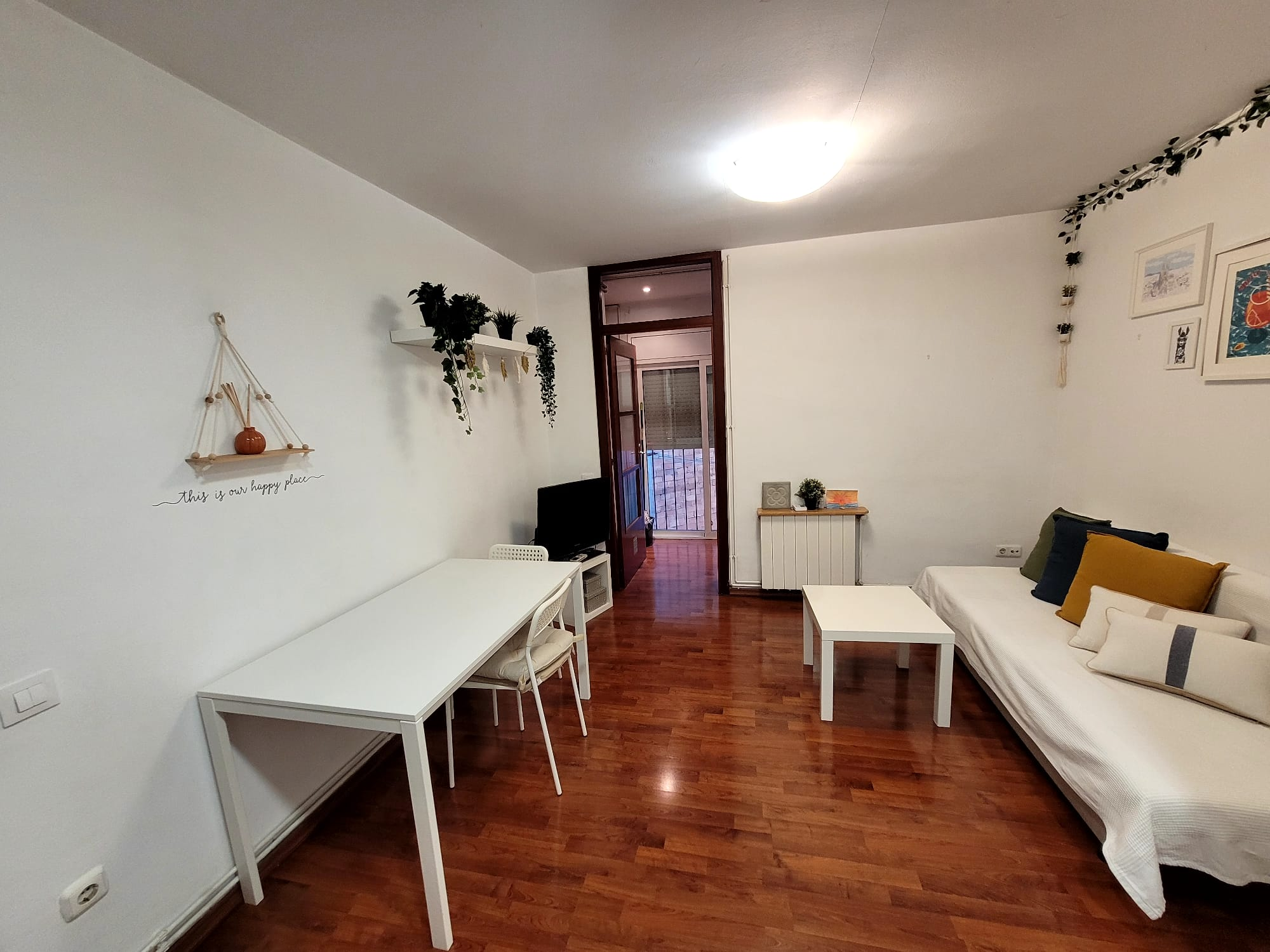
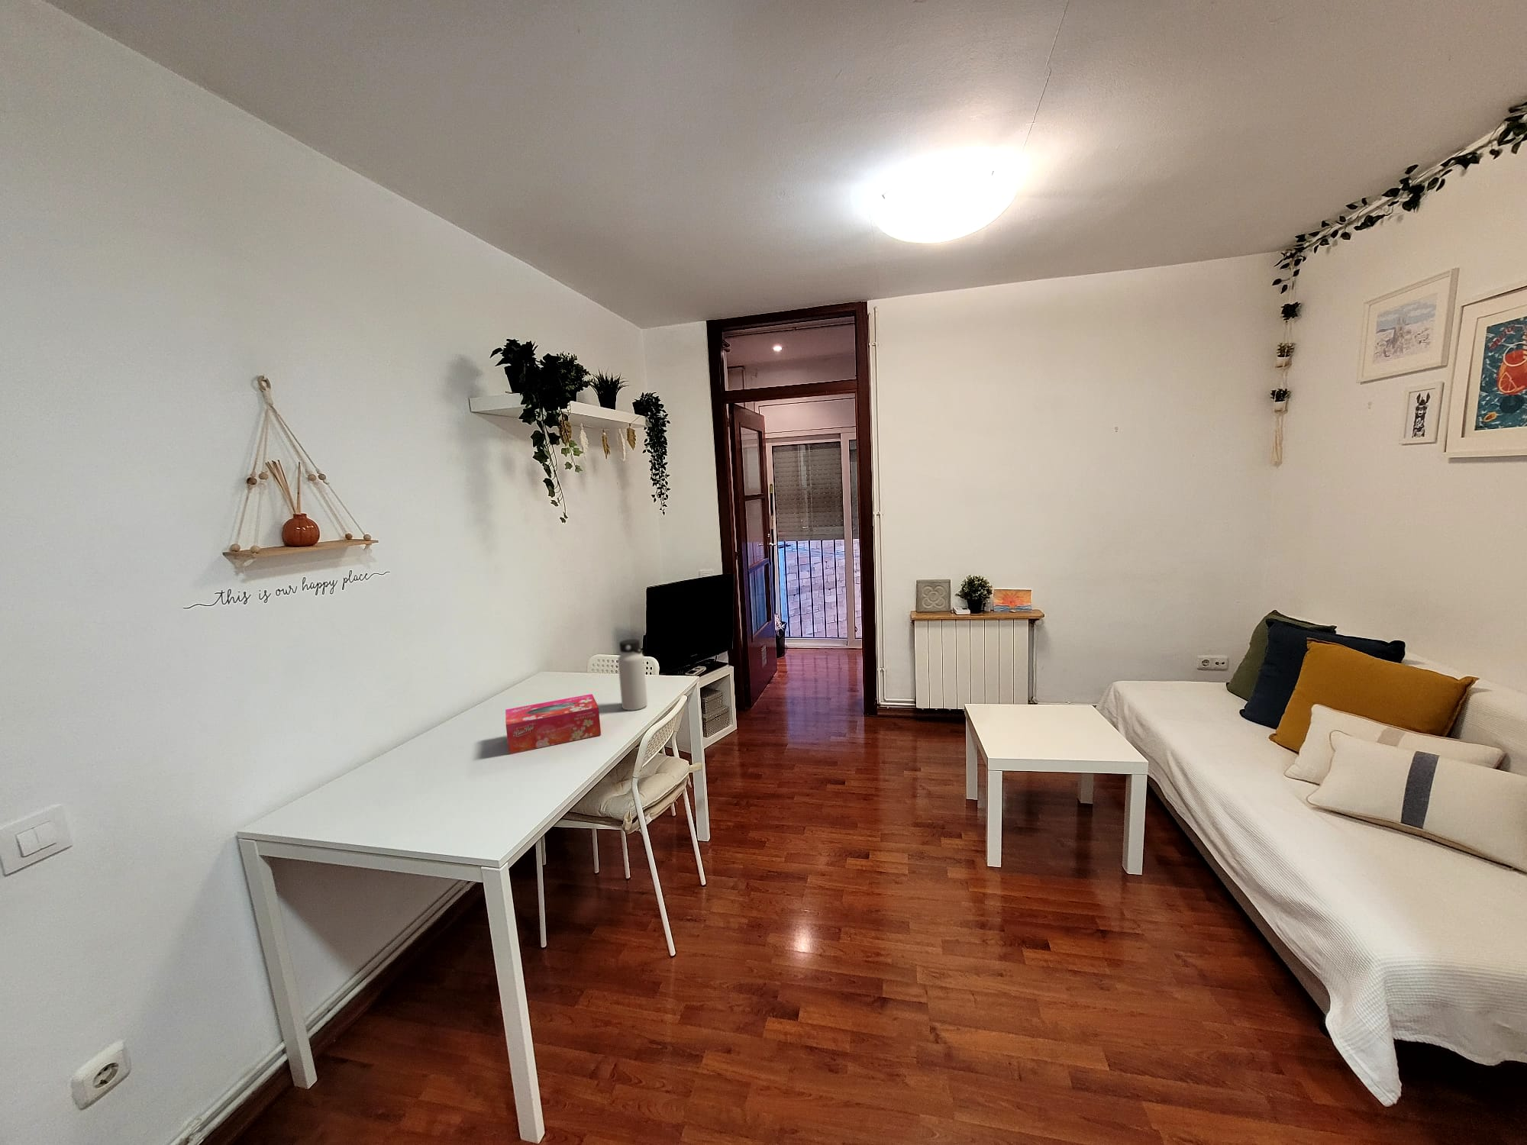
+ tissue box (553, 722)
+ water bottle (631, 674)
